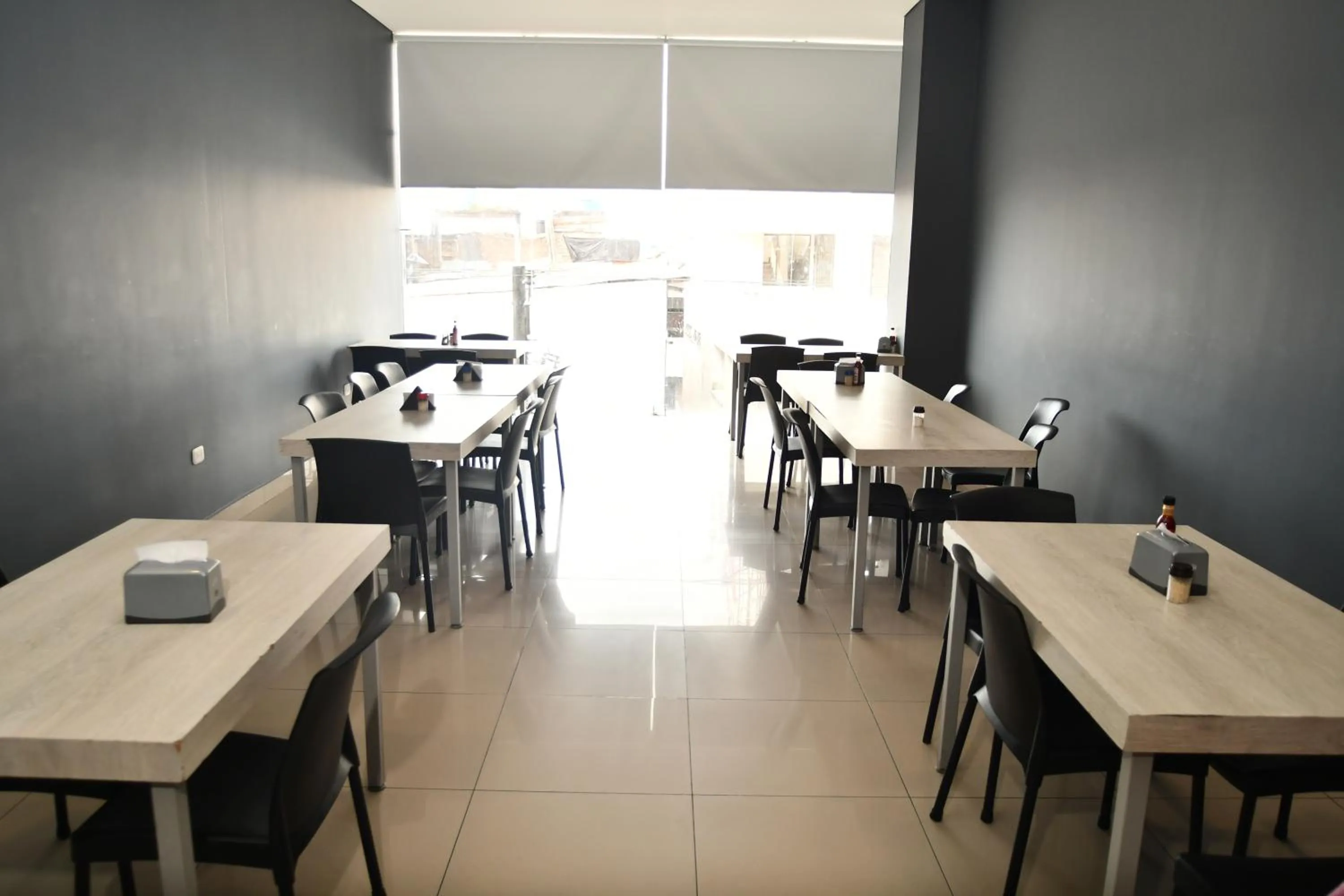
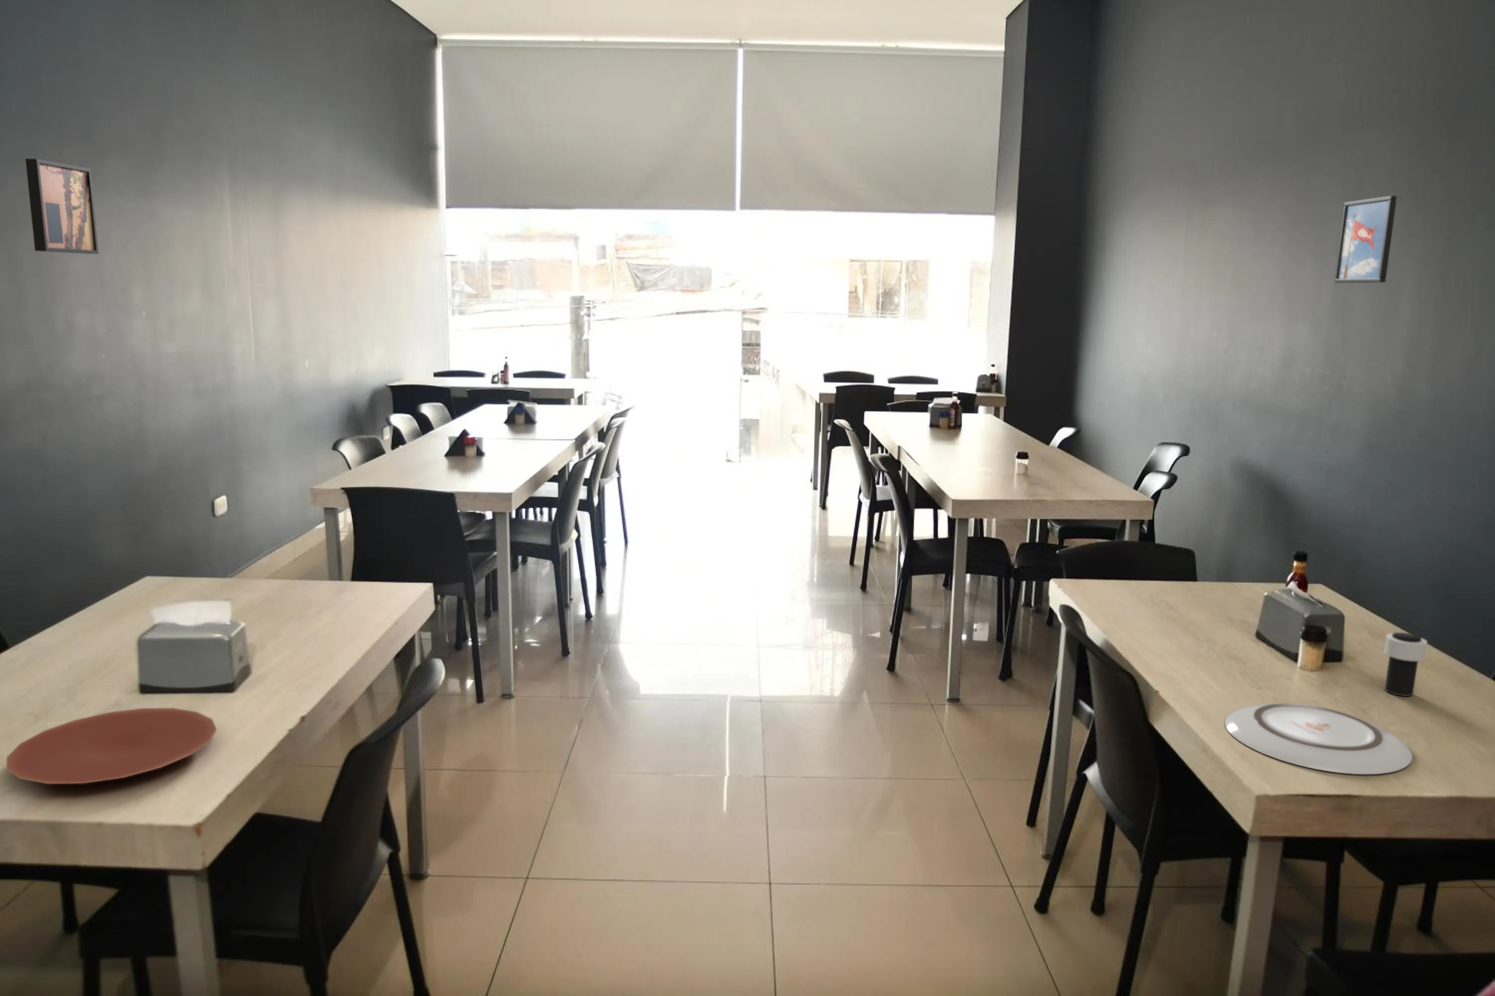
+ cup (1403, 664)
+ wall art (63, 208)
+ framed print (1364, 241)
+ plate (116, 749)
+ plate (1316, 731)
